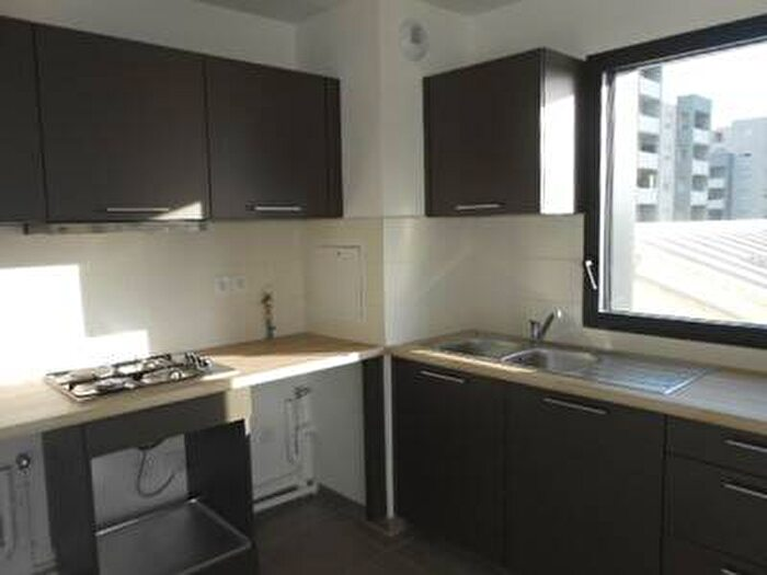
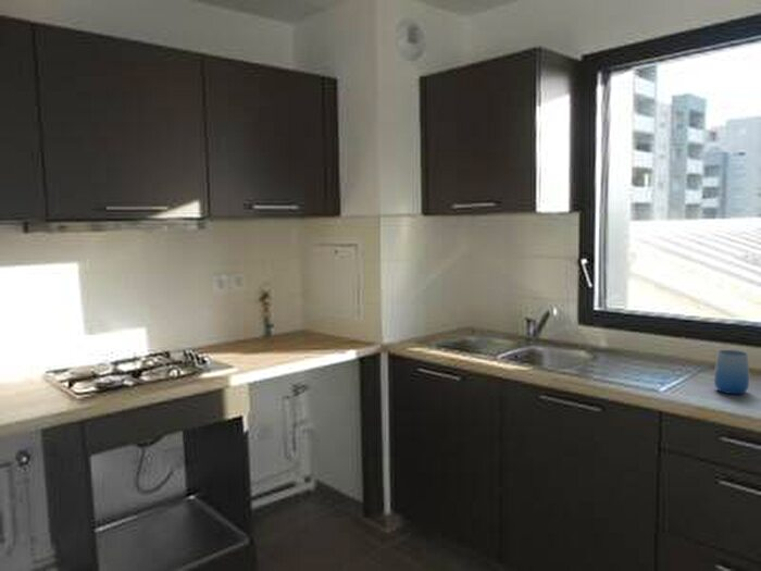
+ cup (732, 371)
